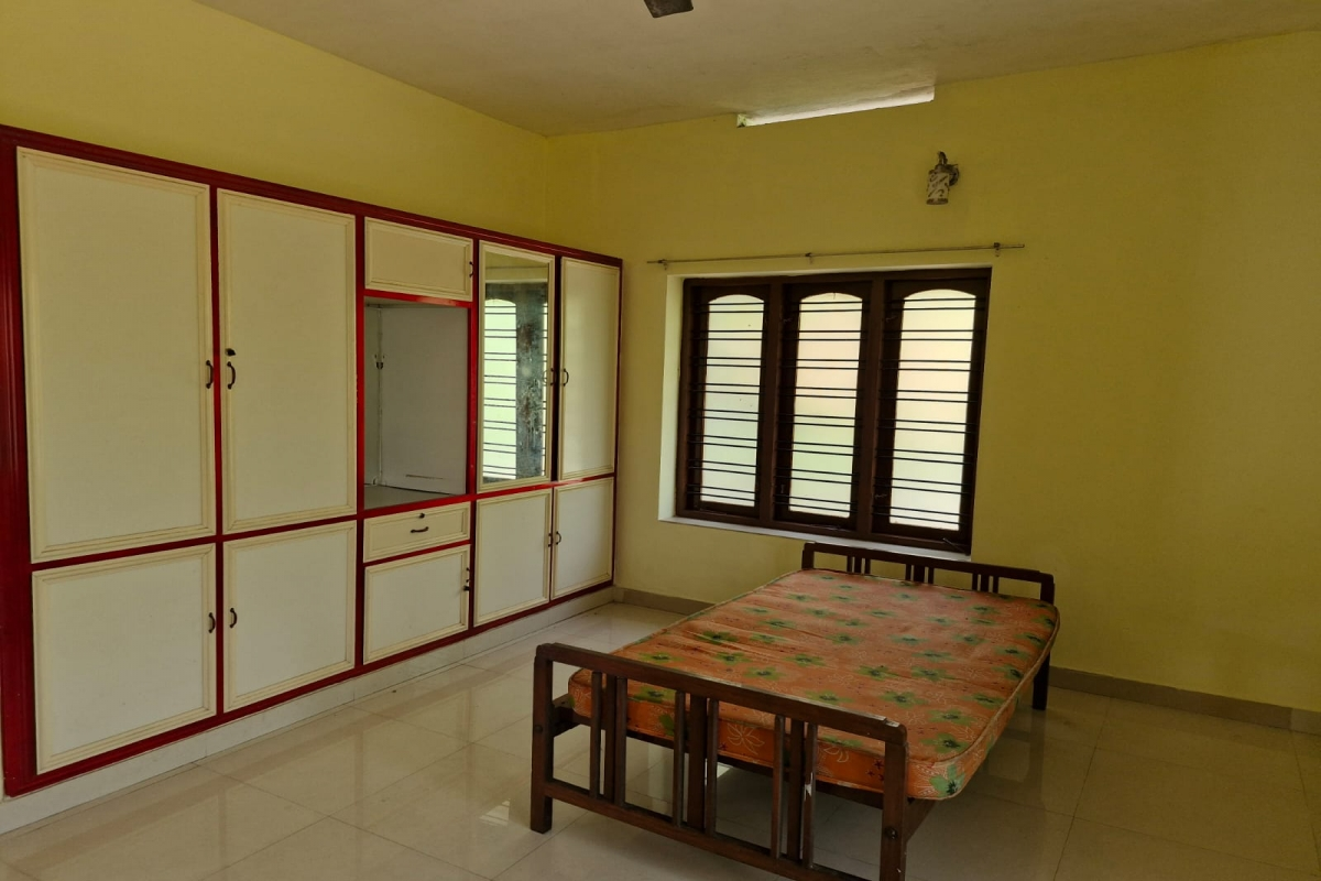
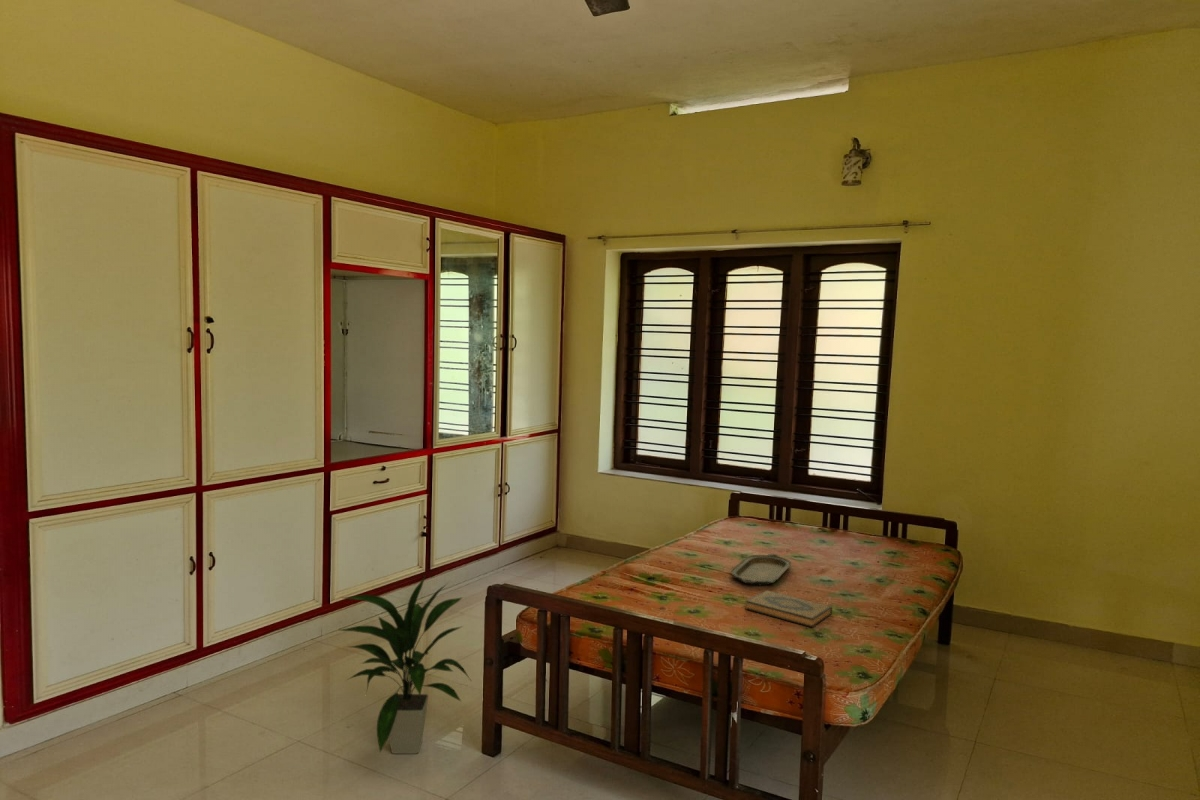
+ serving tray (761, 570)
+ hardback book (788, 607)
+ indoor plant (404, 665)
